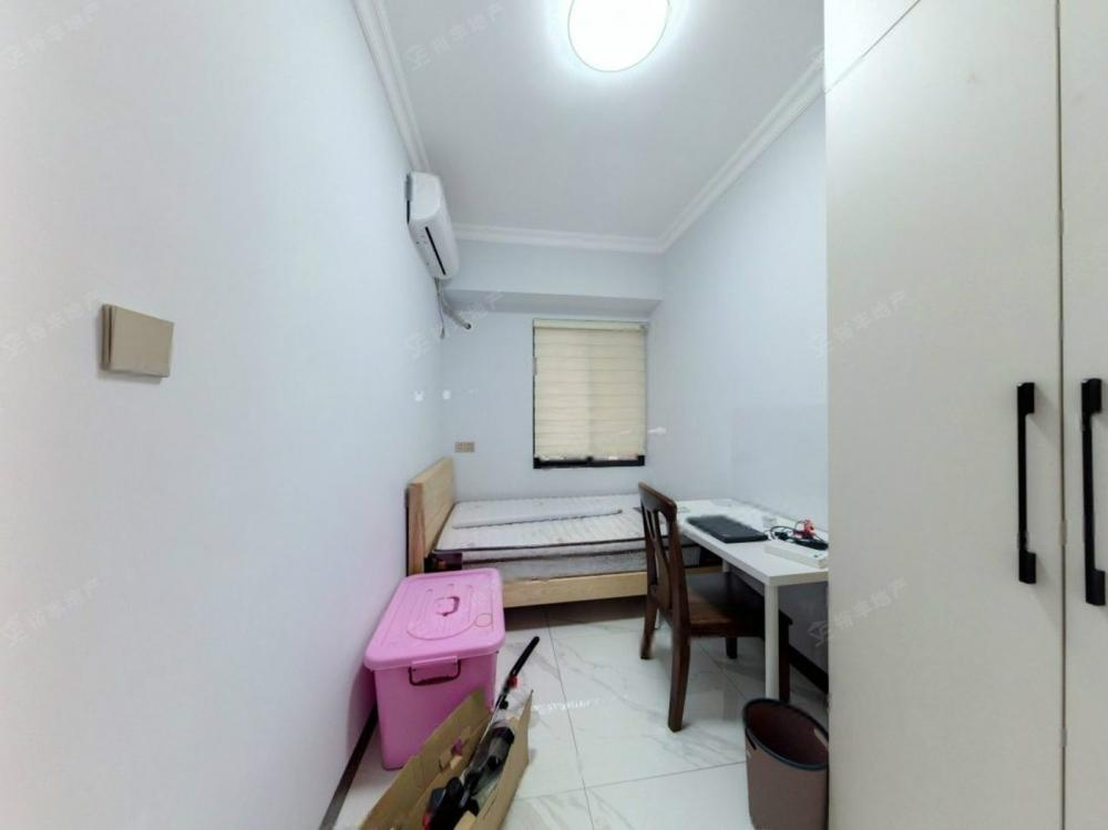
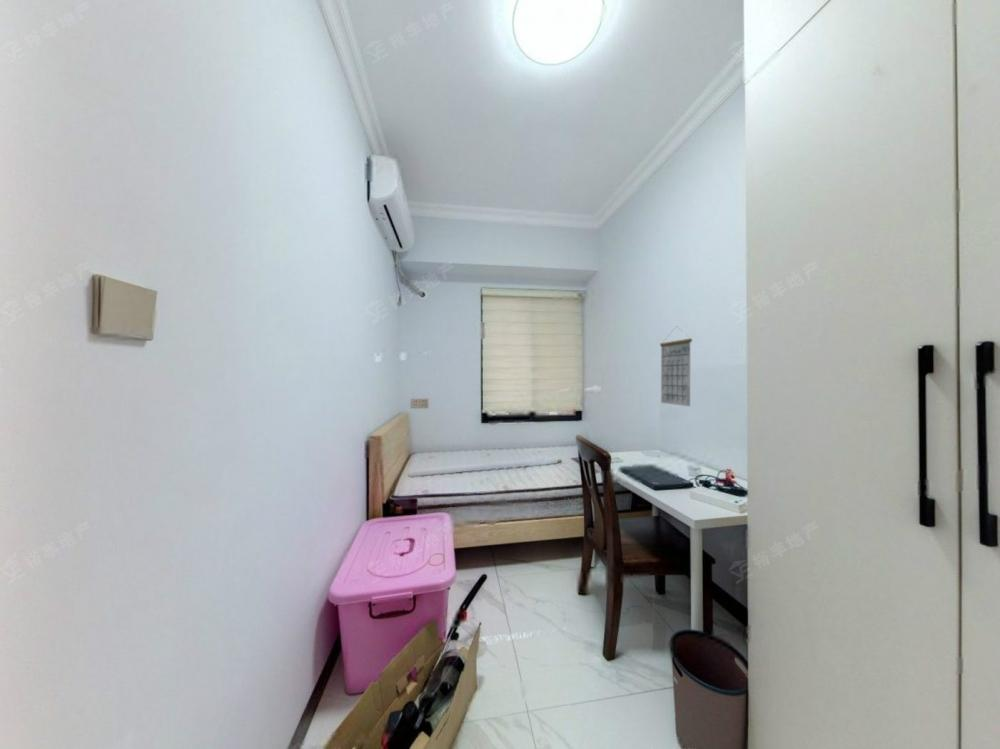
+ calendar (675, 365)
